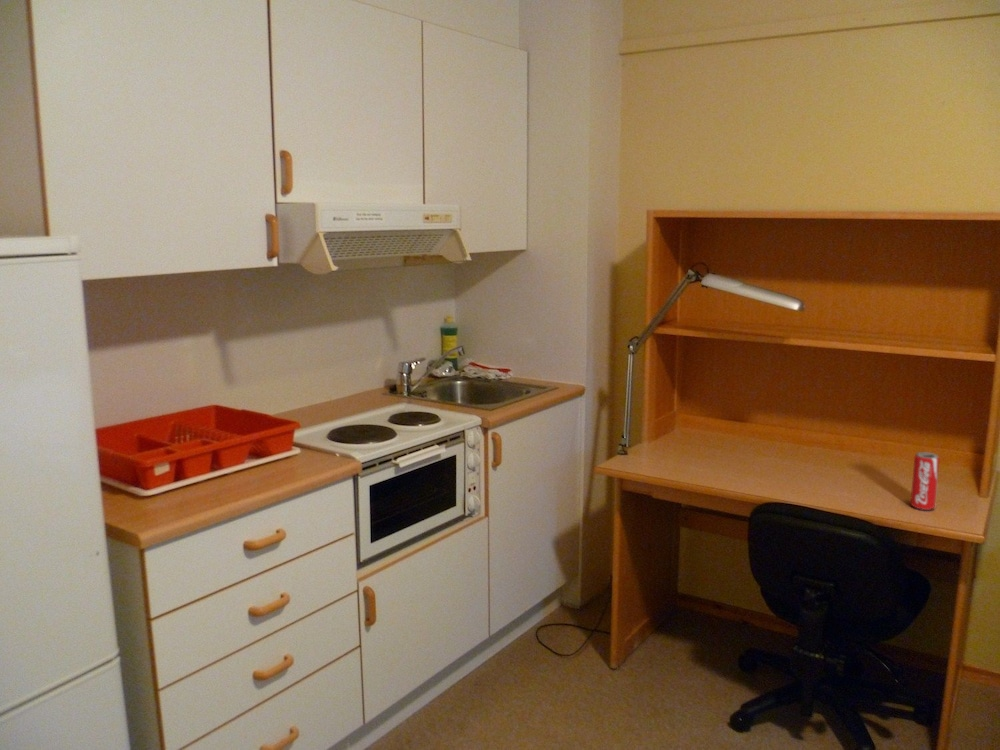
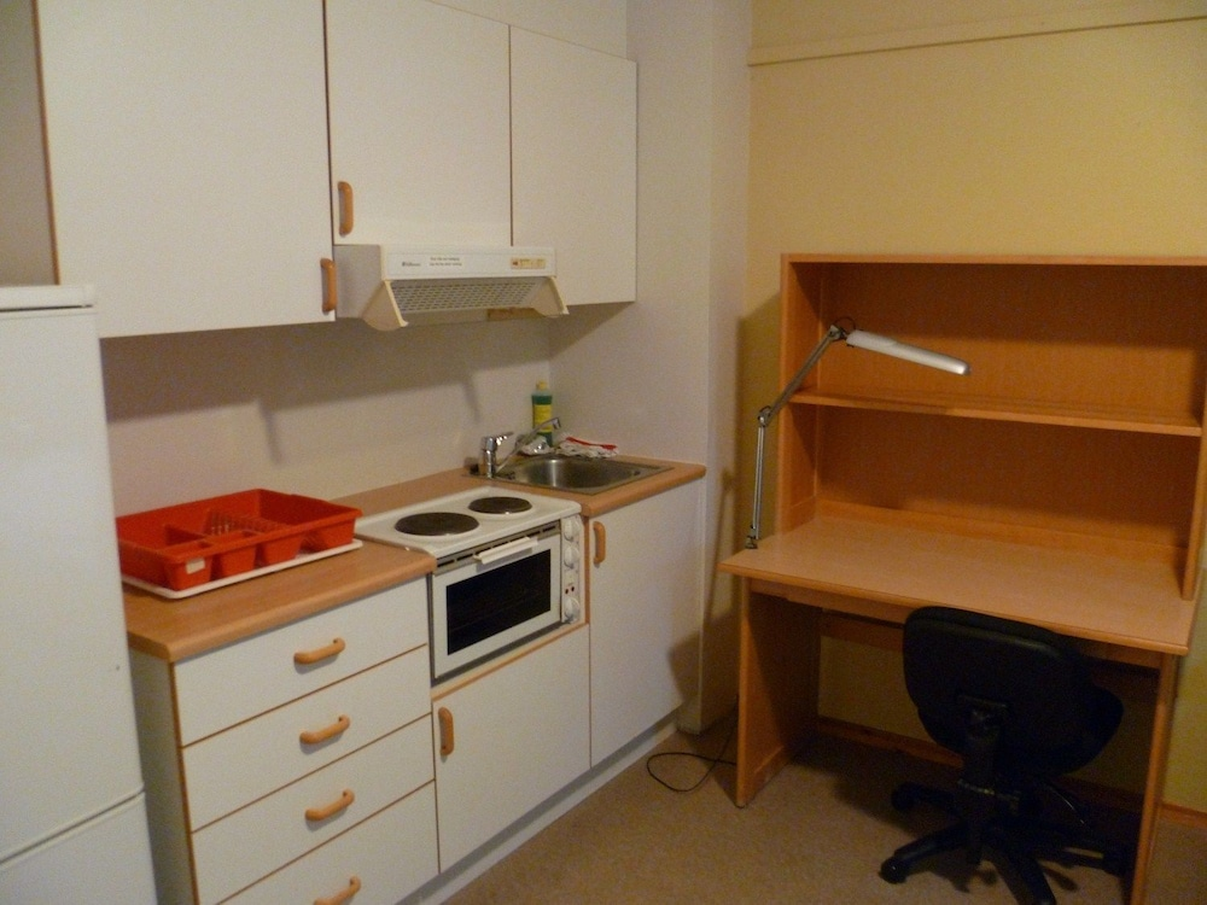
- beverage can (924, 481)
